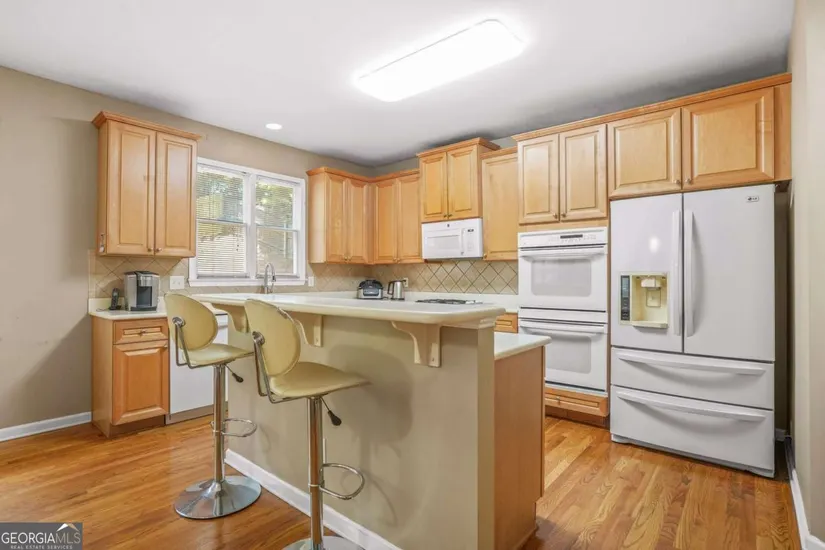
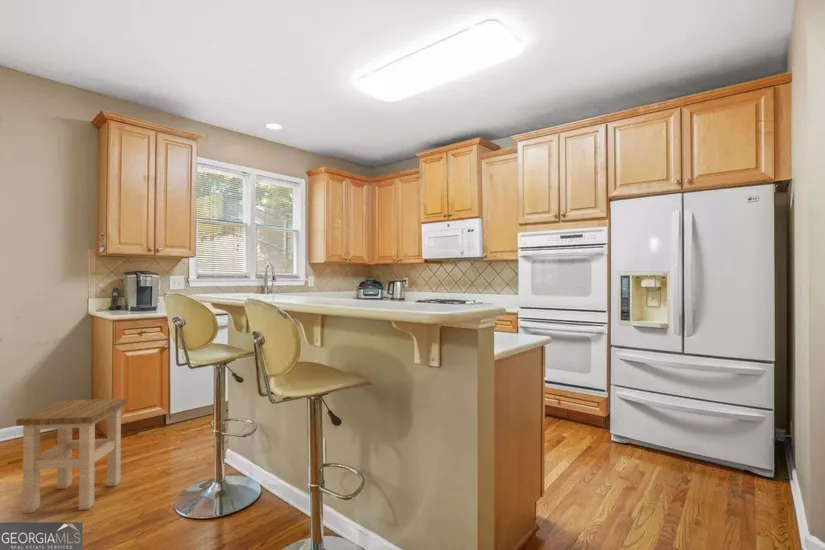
+ stool (79, 452)
